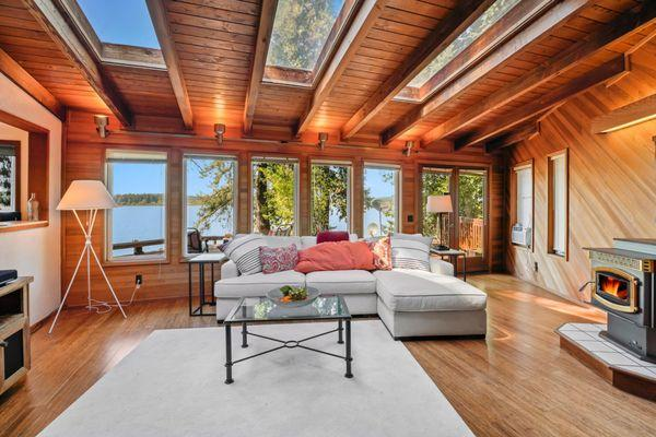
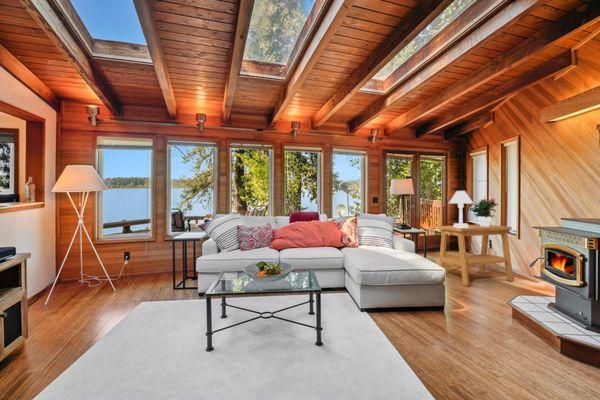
+ side table (474, 255)
+ lamp (460, 208)
+ potted flower (485, 212)
